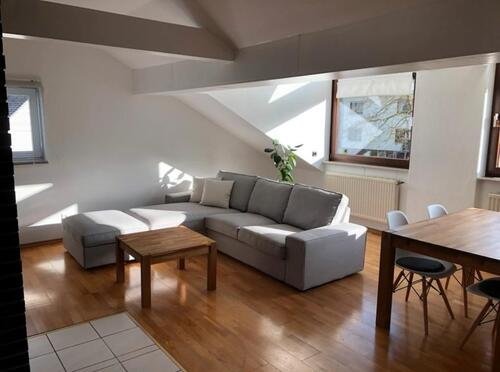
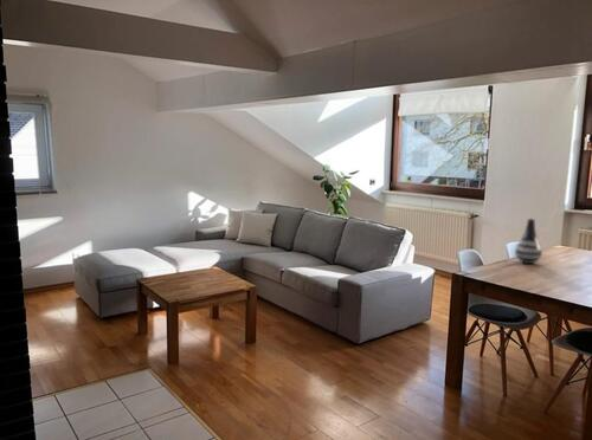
+ vase (529, 240)
